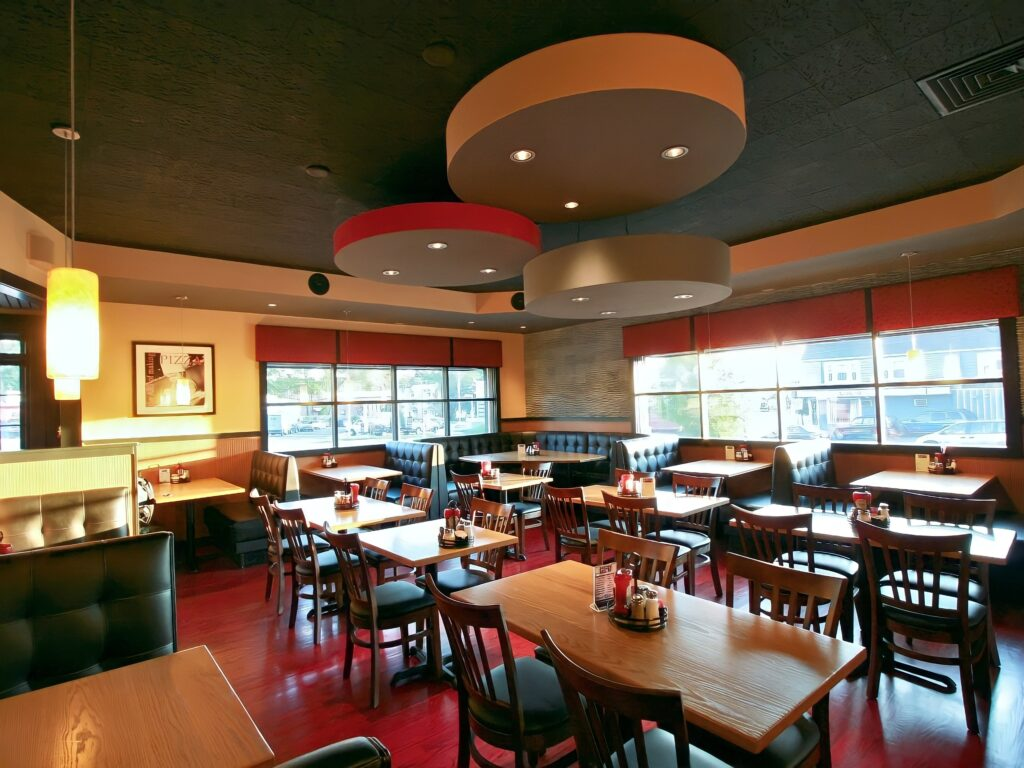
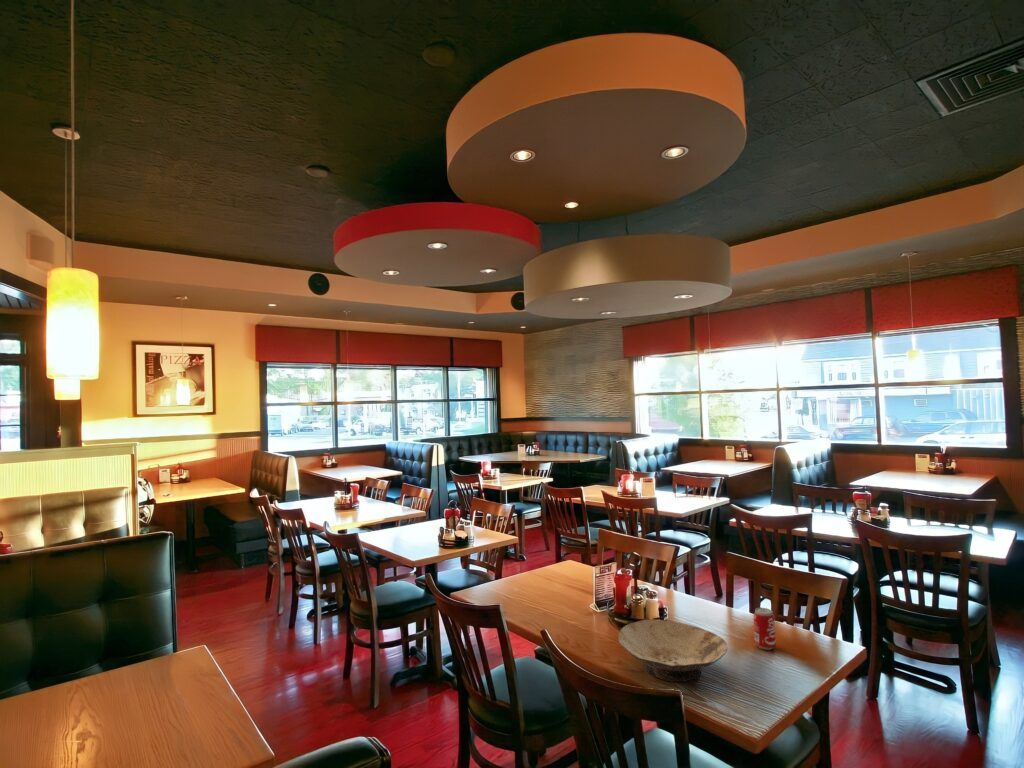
+ bowl (671, 653)
+ beverage can (764, 628)
